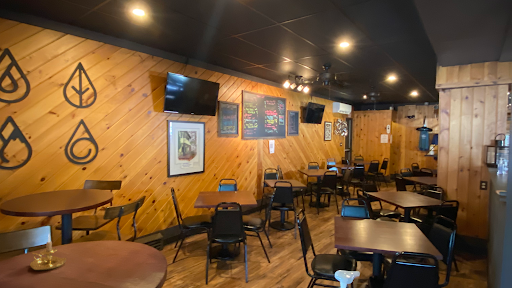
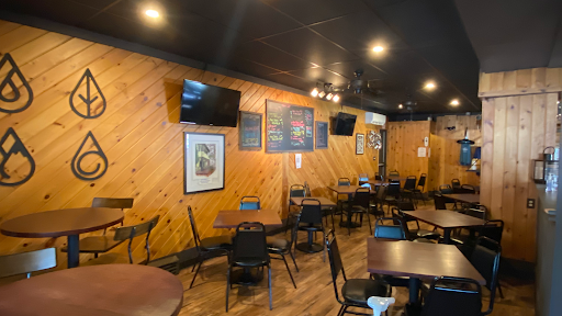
- candle holder (46, 249)
